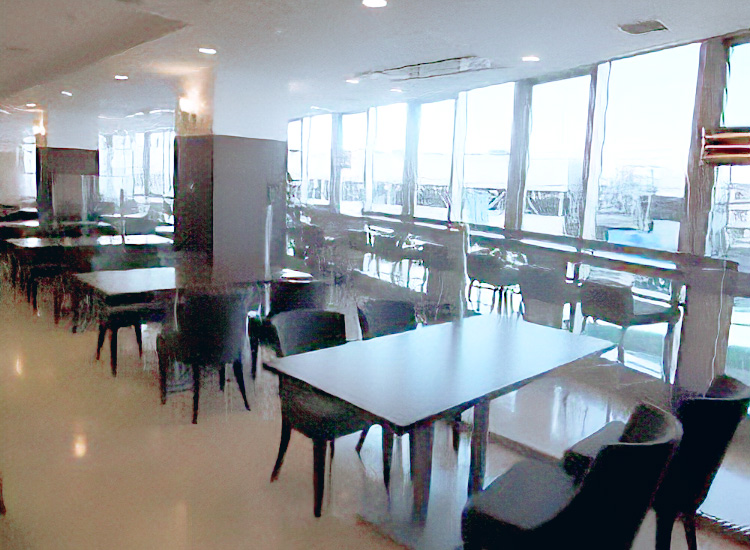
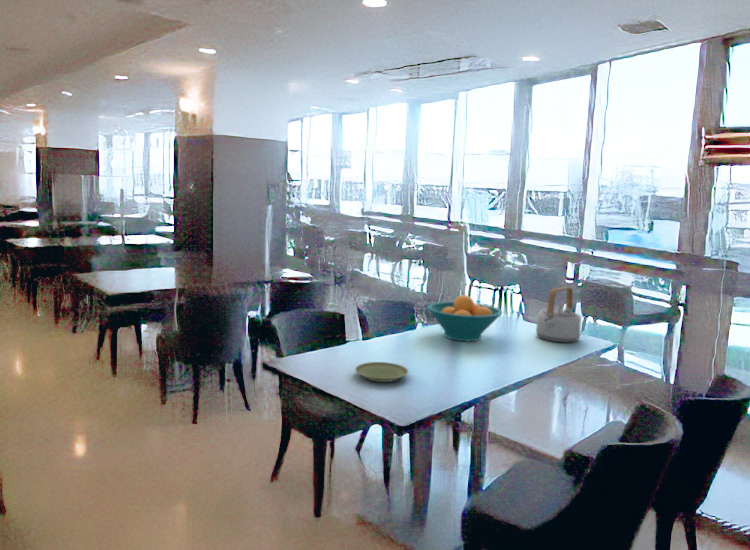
+ plate (381, 373)
+ fruit bowl (463, 316)
+ teapot (557, 313)
